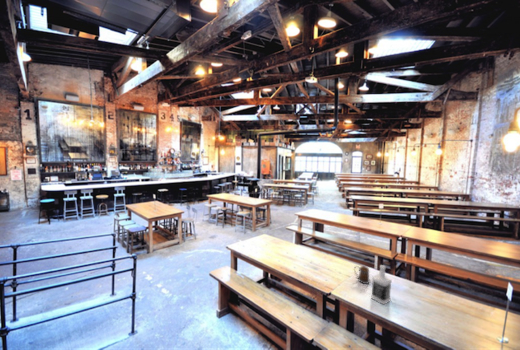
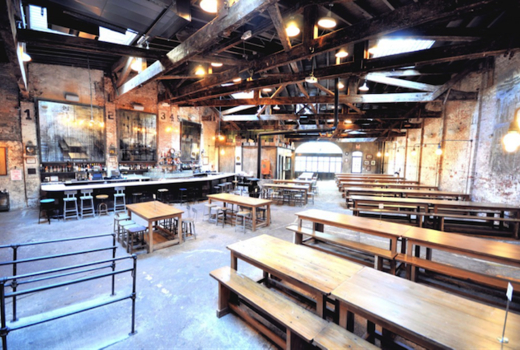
- beer mug (361, 274)
- bottle (381, 282)
